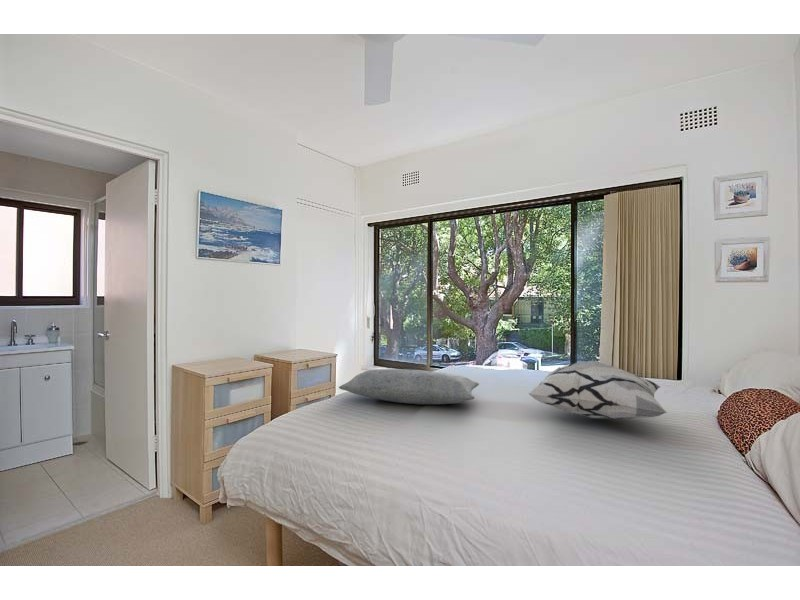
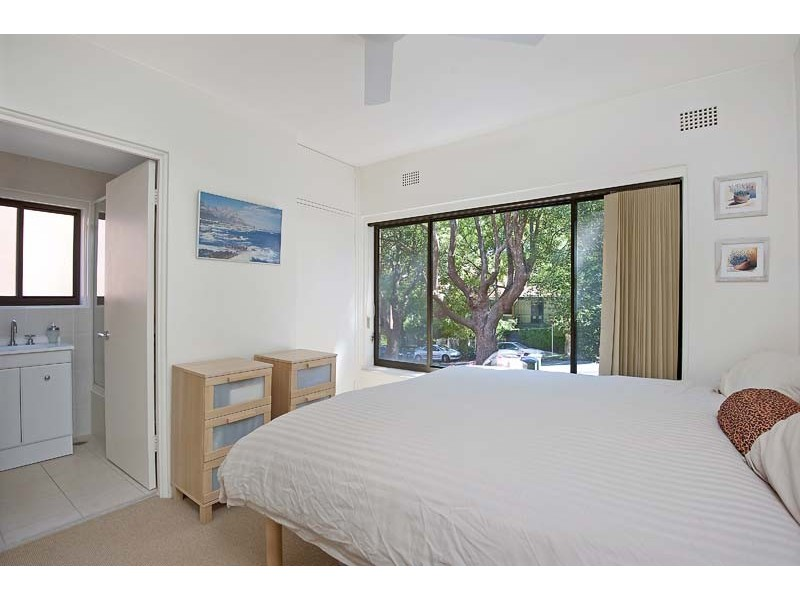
- pillow (410, 386)
- decorative pillow (596, 389)
